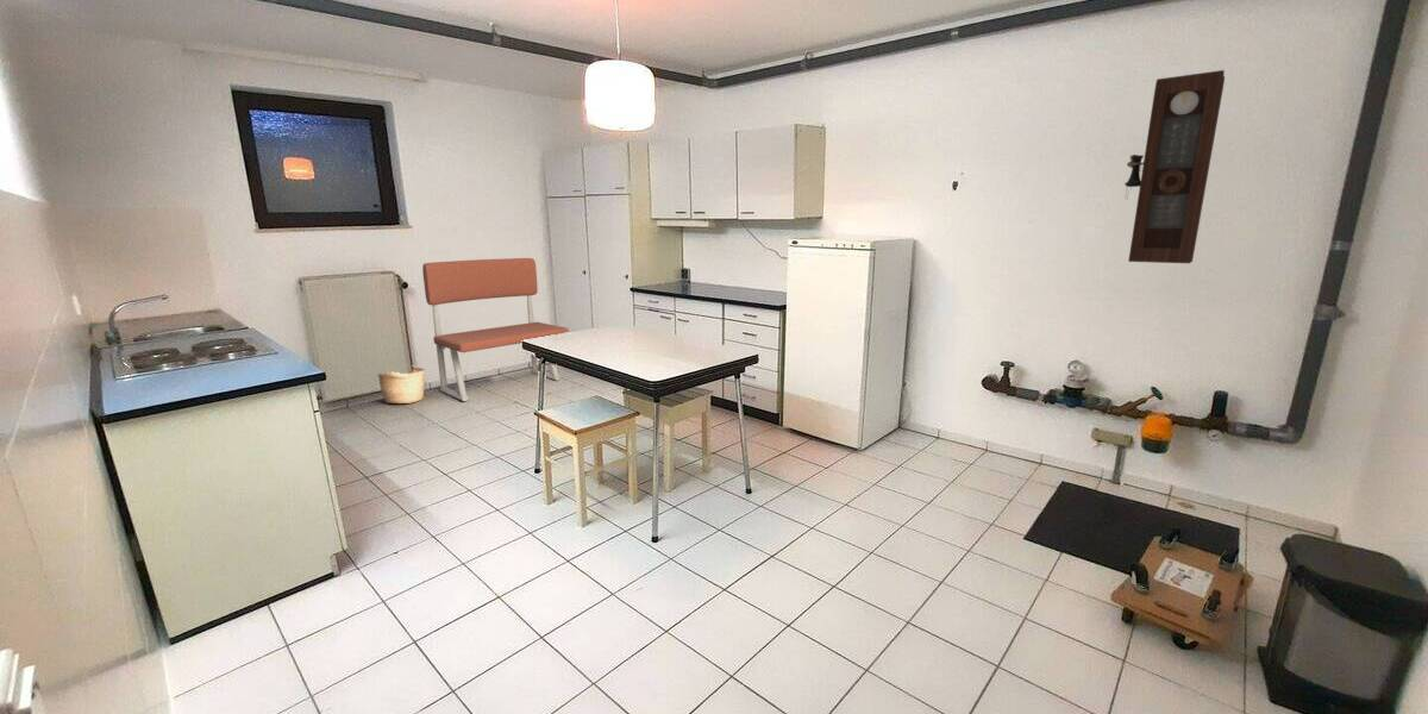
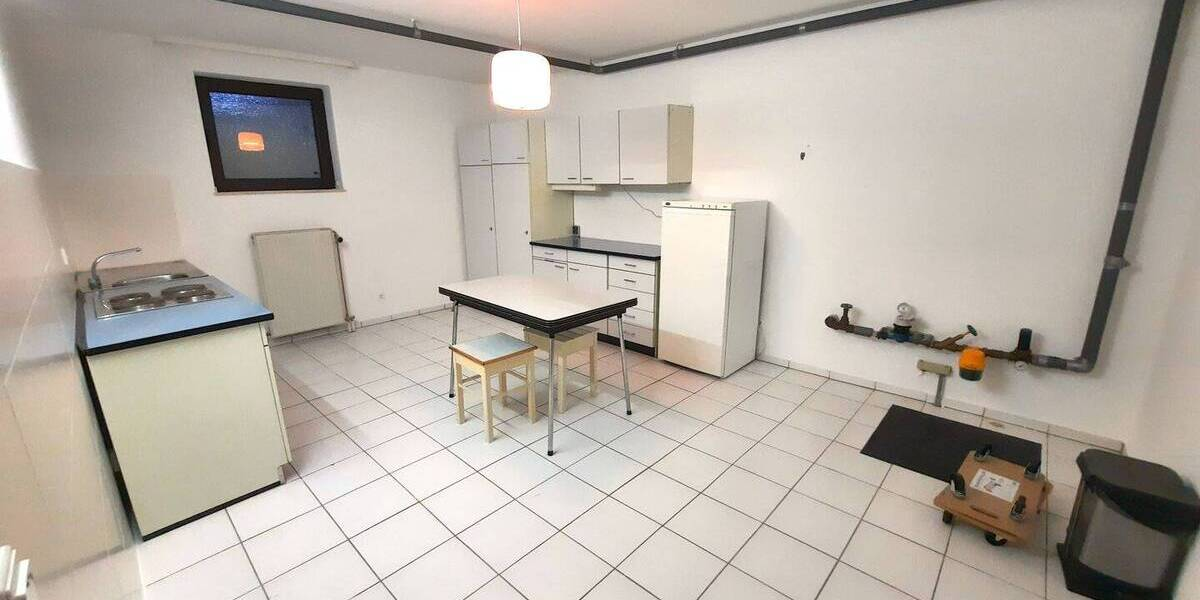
- bench (499, 327)
- basket (402, 383)
- pendulum clock (1164, 173)
